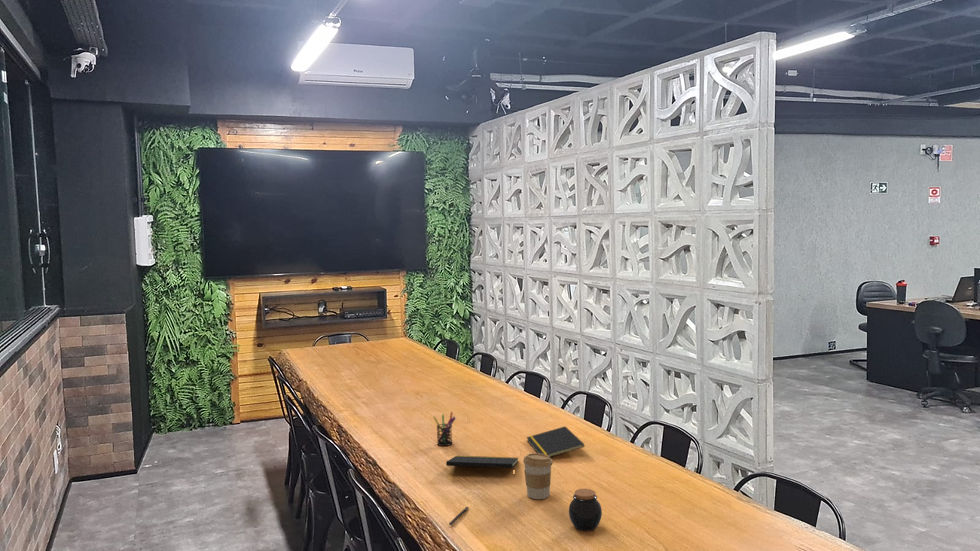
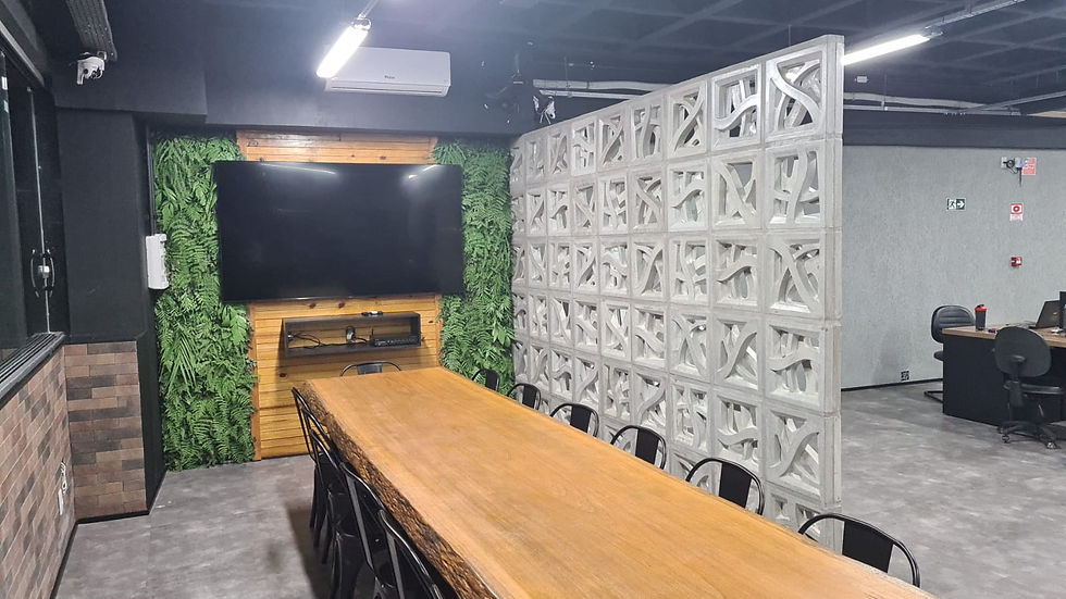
- pen (459, 515)
- coffee cup (538, 475)
- notepad (483, 461)
- notepad (554, 442)
- jar (585, 509)
- pen holder (445, 427)
